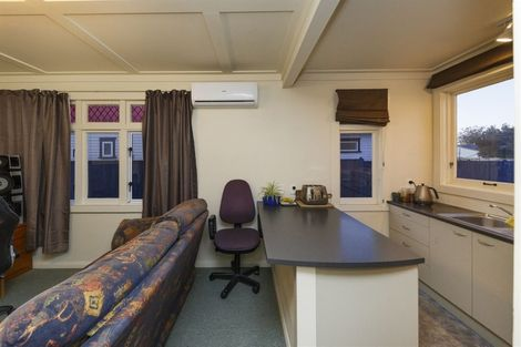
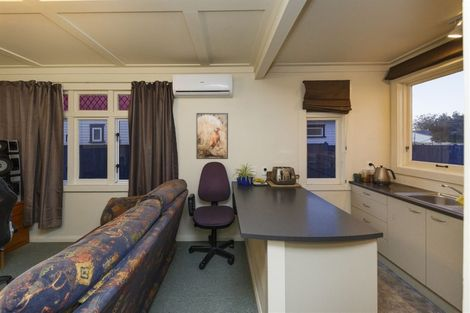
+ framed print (212, 136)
